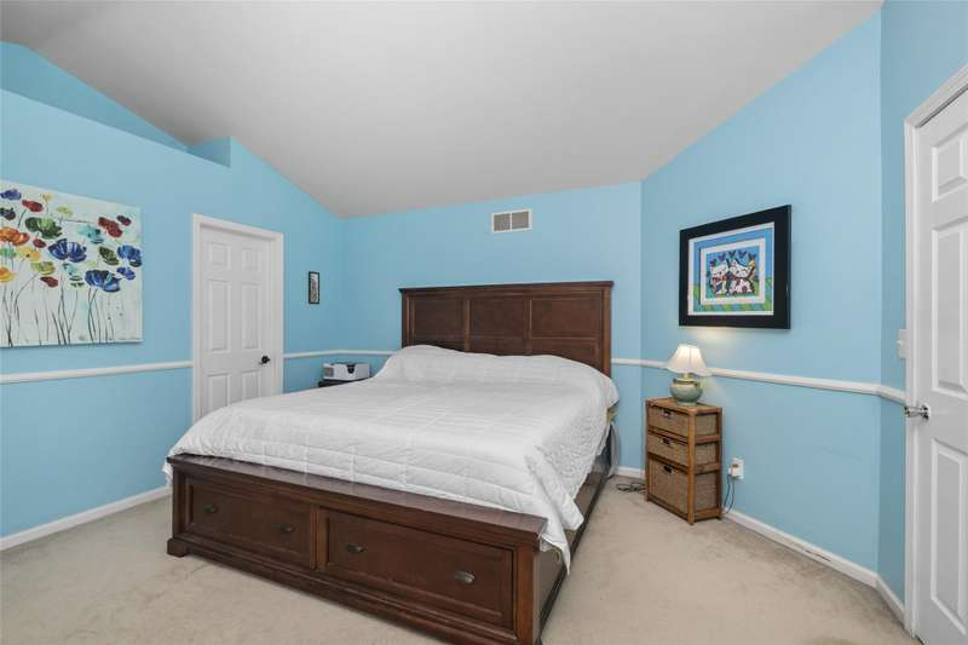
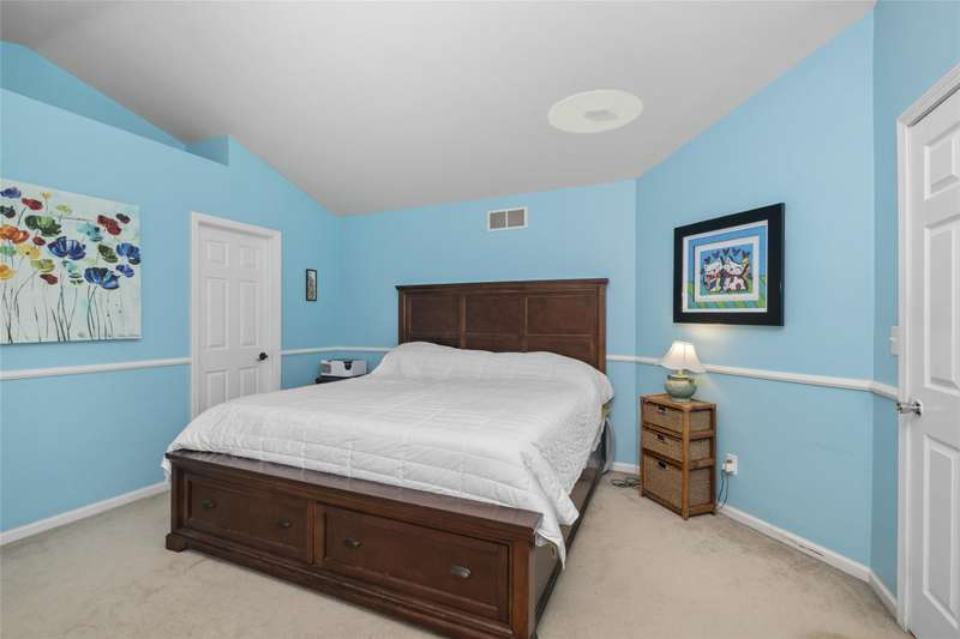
+ ceiling light (594, 109)
